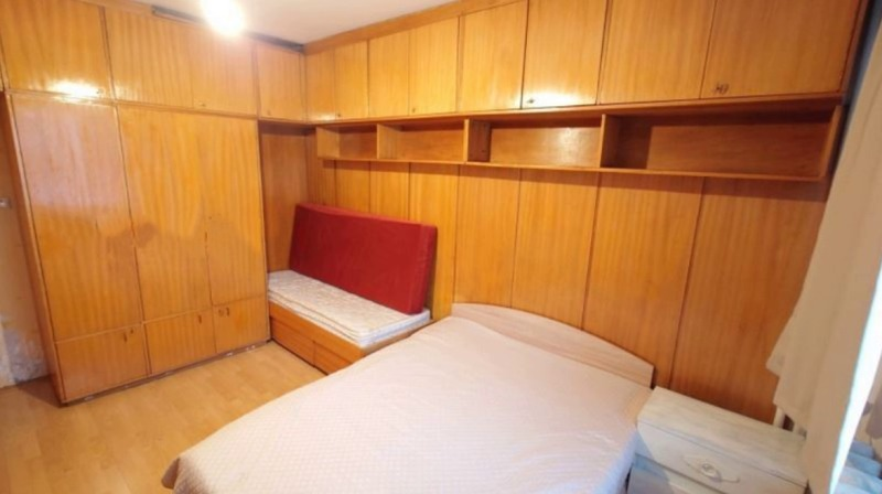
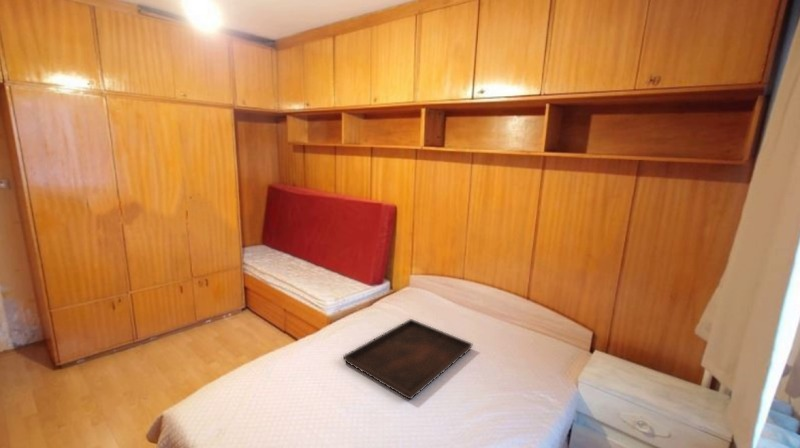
+ serving tray (410, 352)
